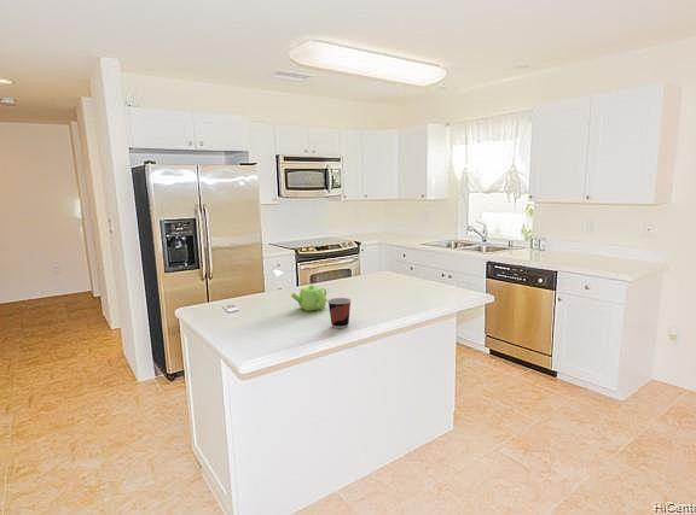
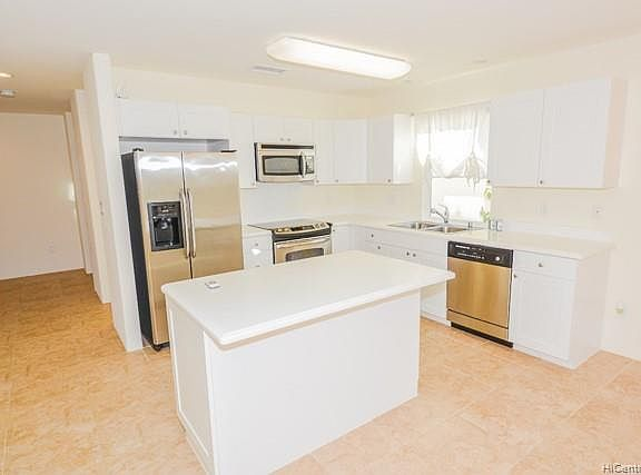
- teapot (309, 297)
- cup (340, 312)
